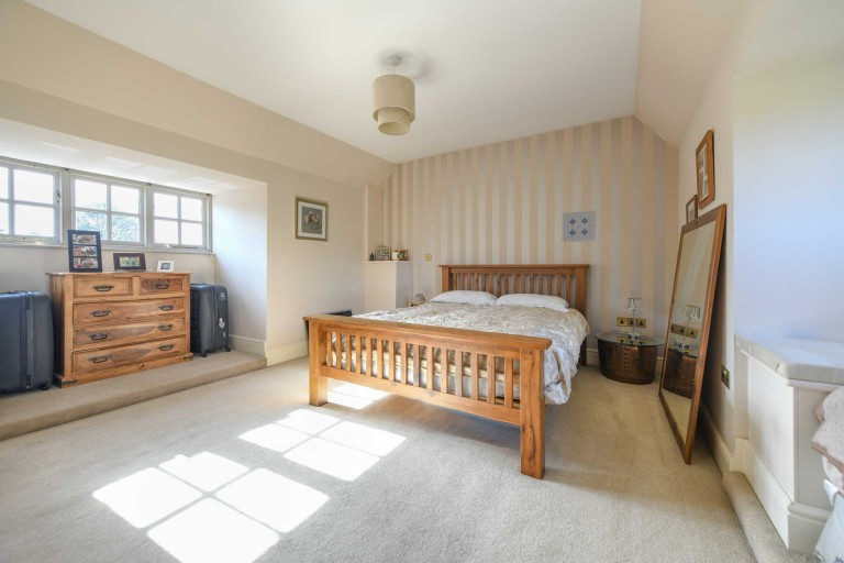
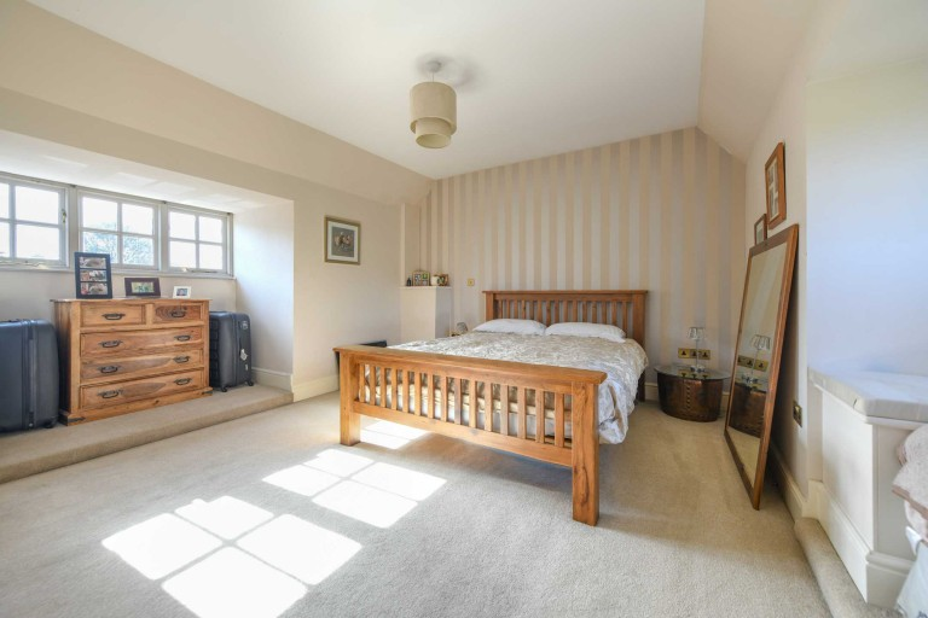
- wall art (578, 227)
